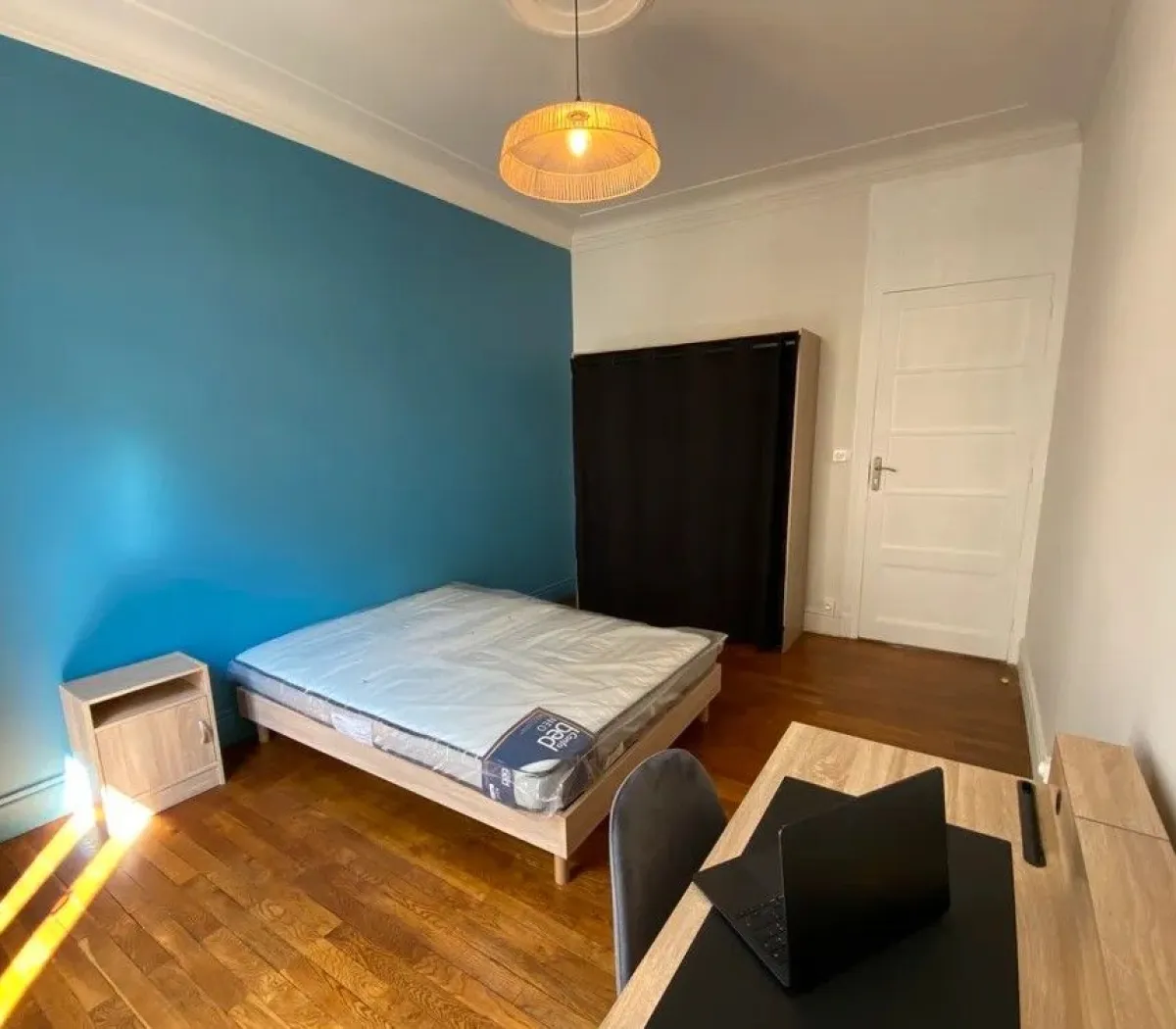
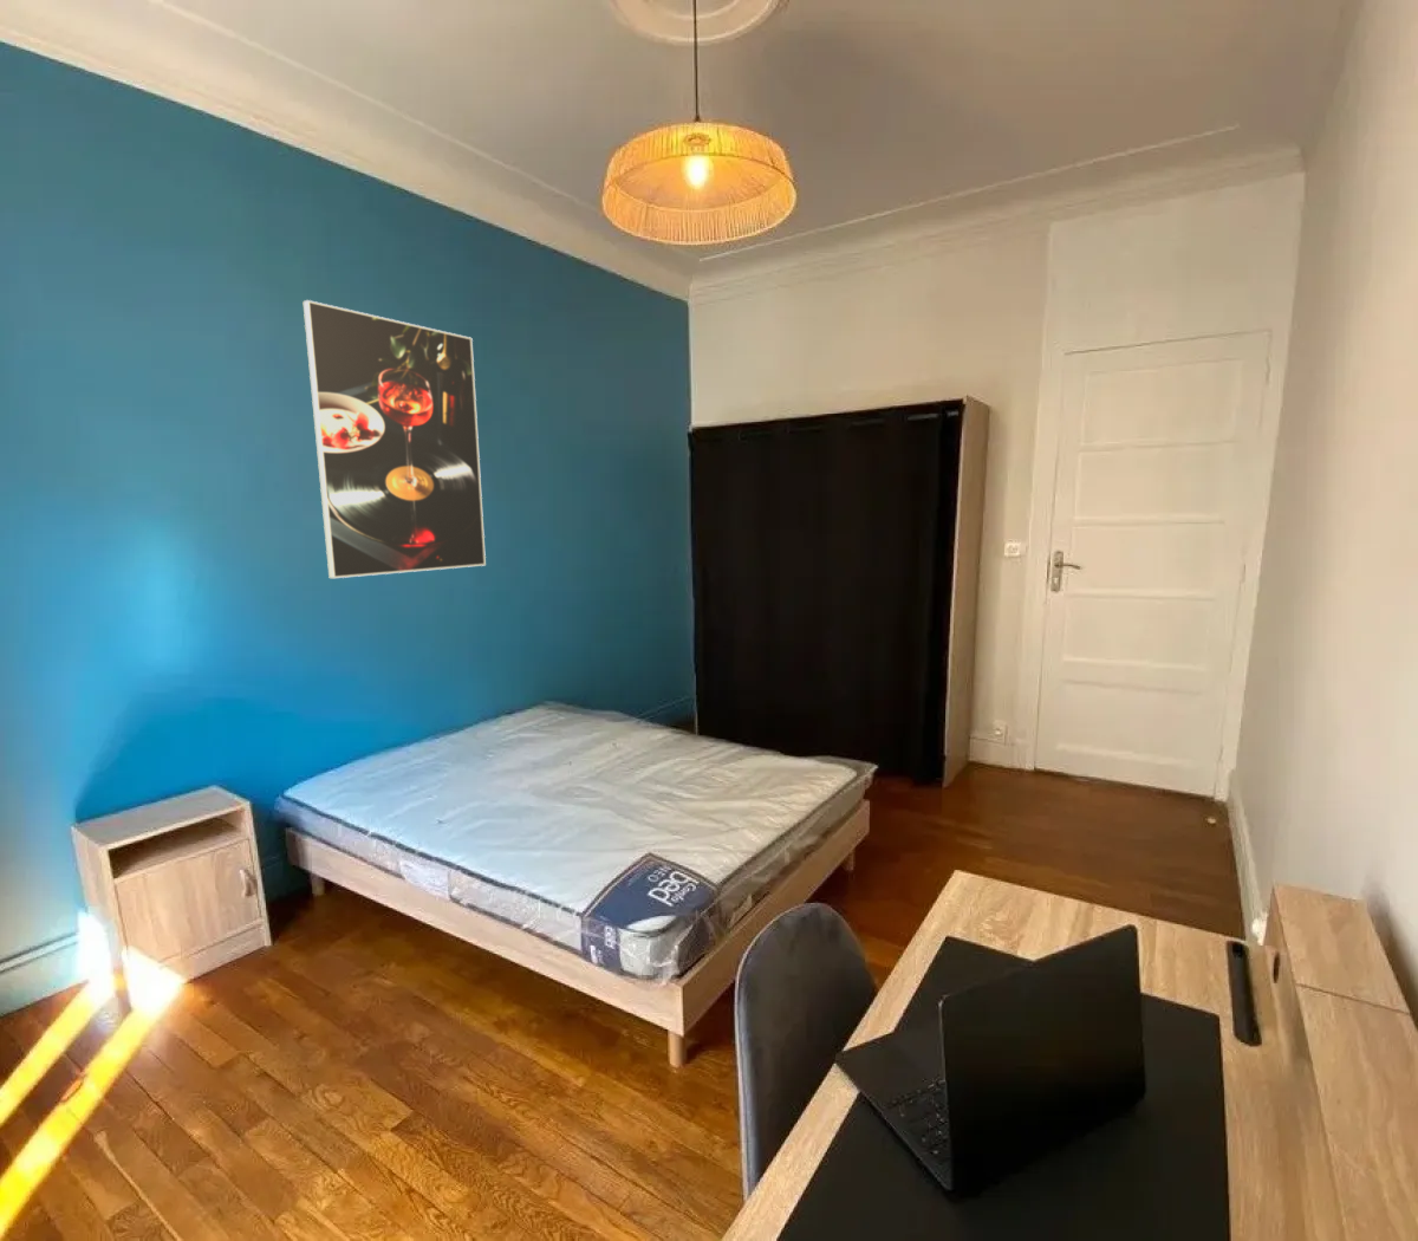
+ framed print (405, 449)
